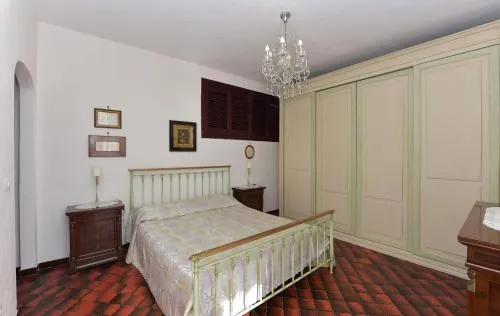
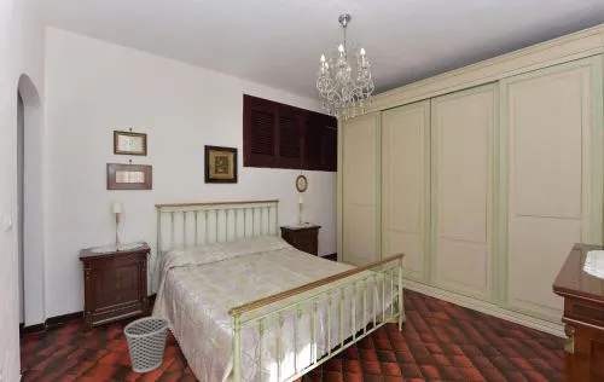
+ wastebasket (147, 345)
